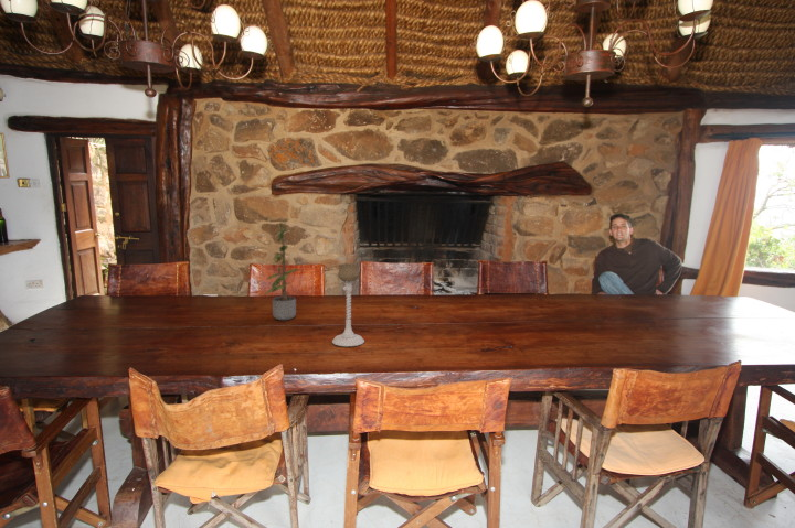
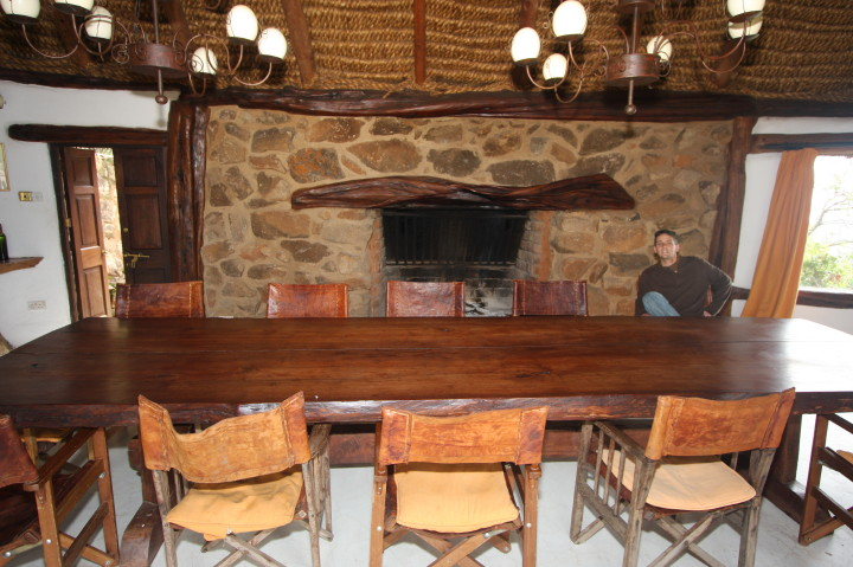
- candle holder (348, 303)
- potted plant (278, 269)
